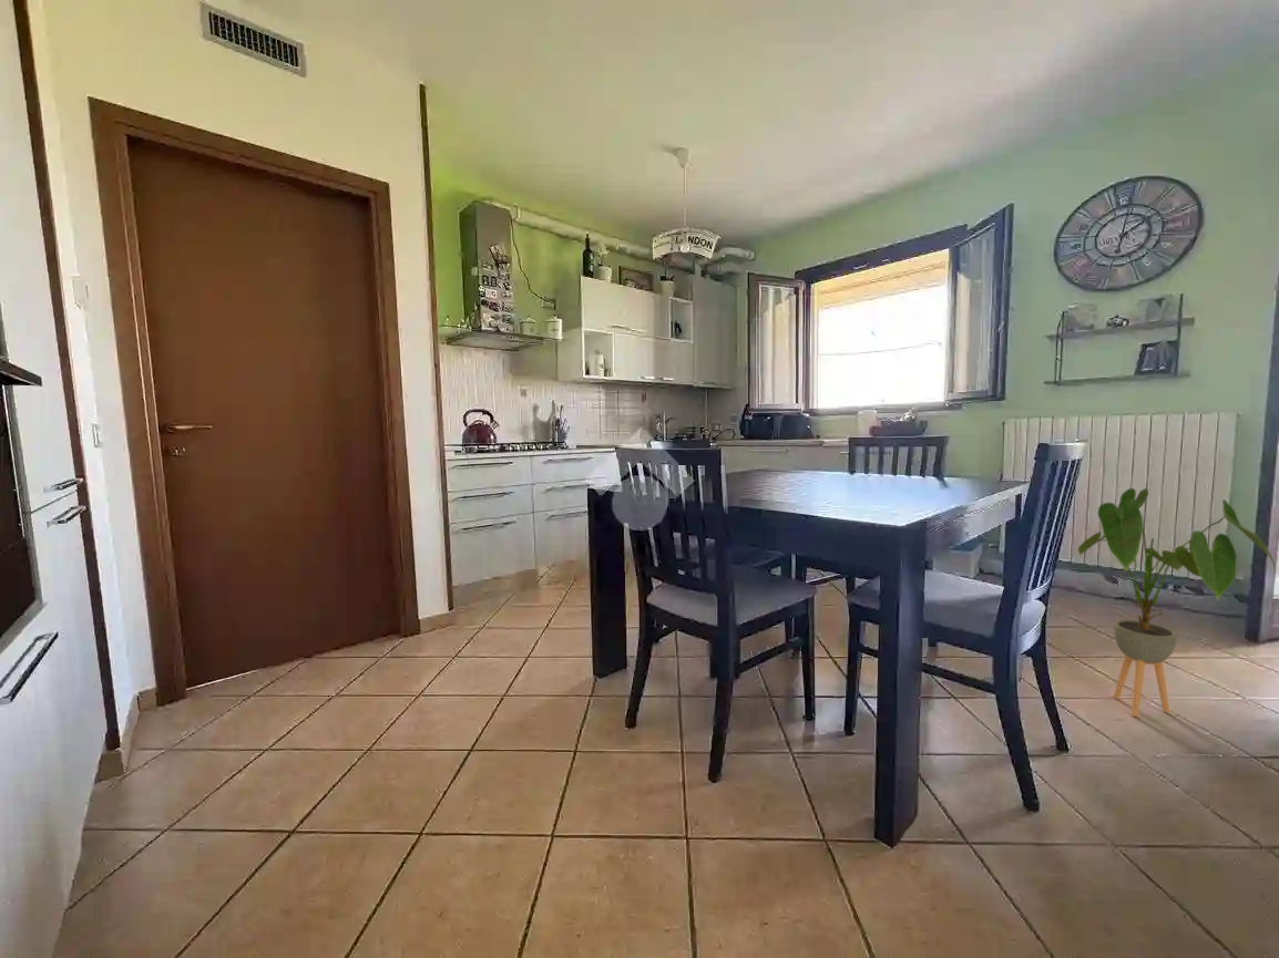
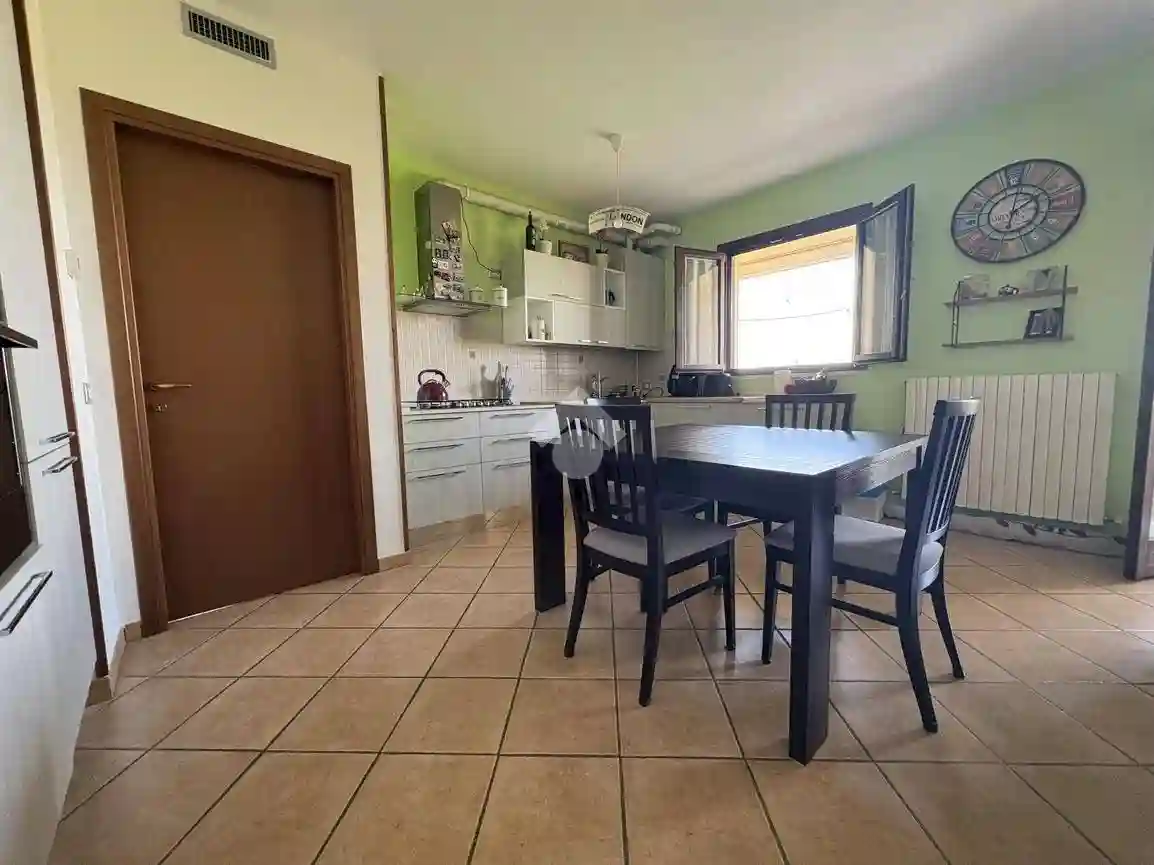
- house plant (1160, 609)
